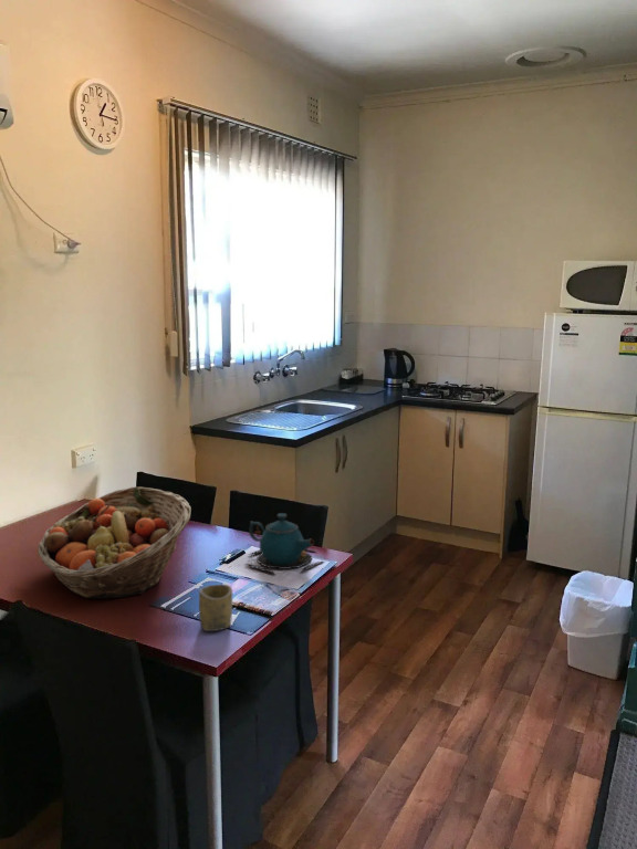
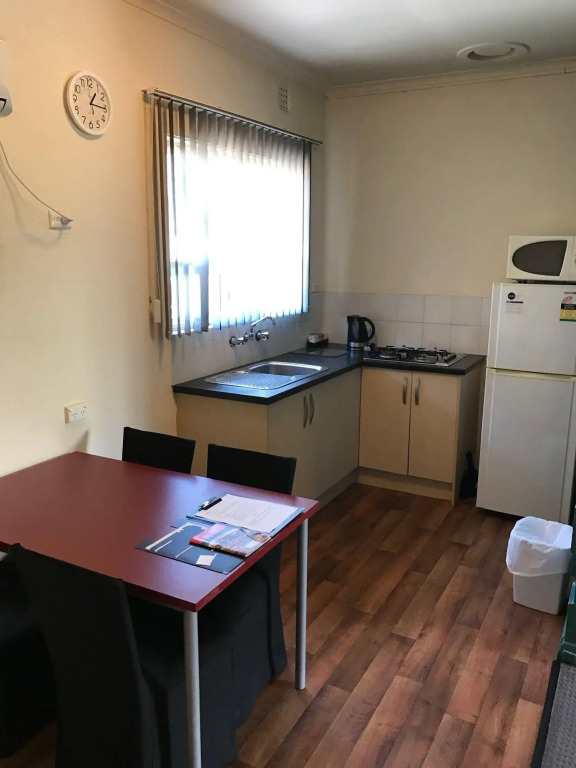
- fruit basket (116, 539)
- cup (216, 607)
- teapot (282, 536)
